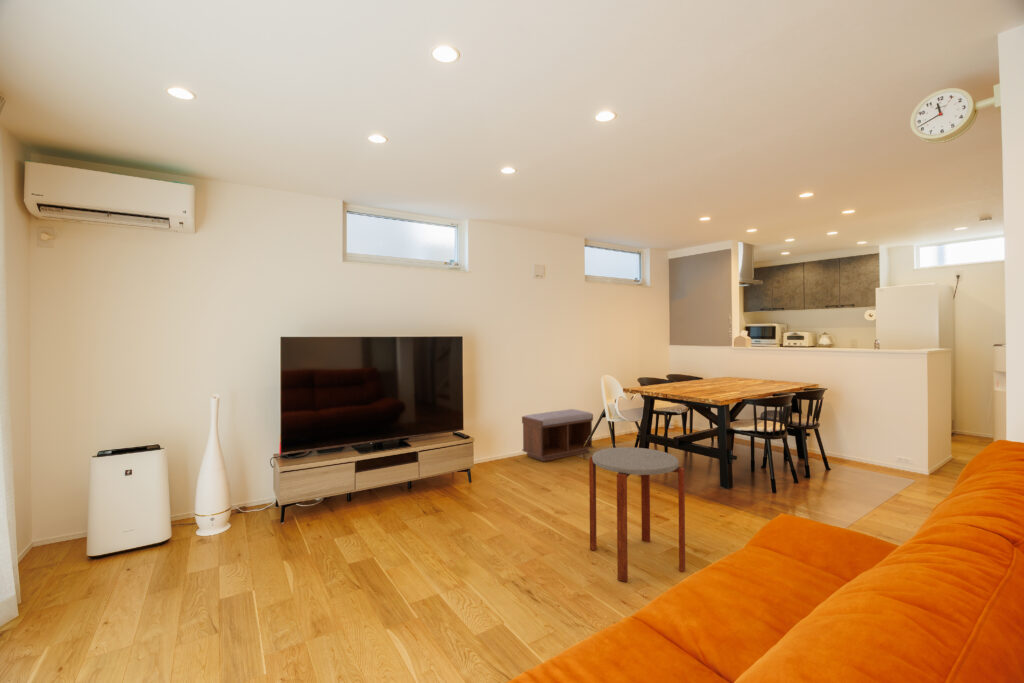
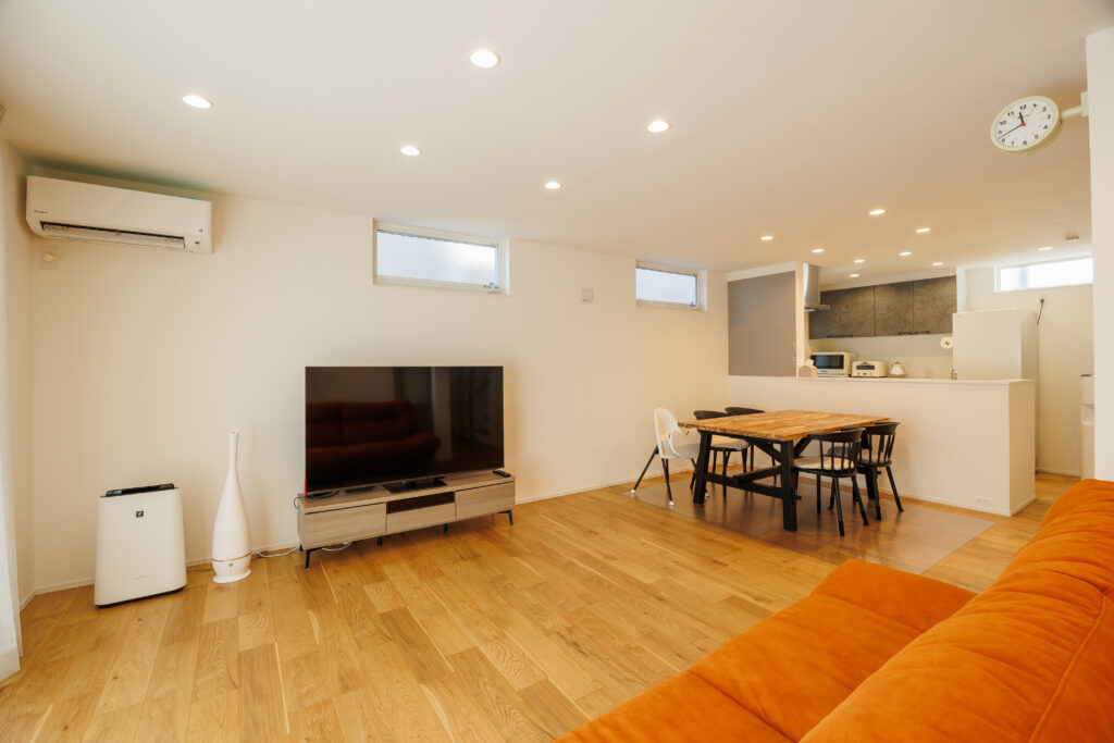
- side table (641, 505)
- bench (558, 433)
